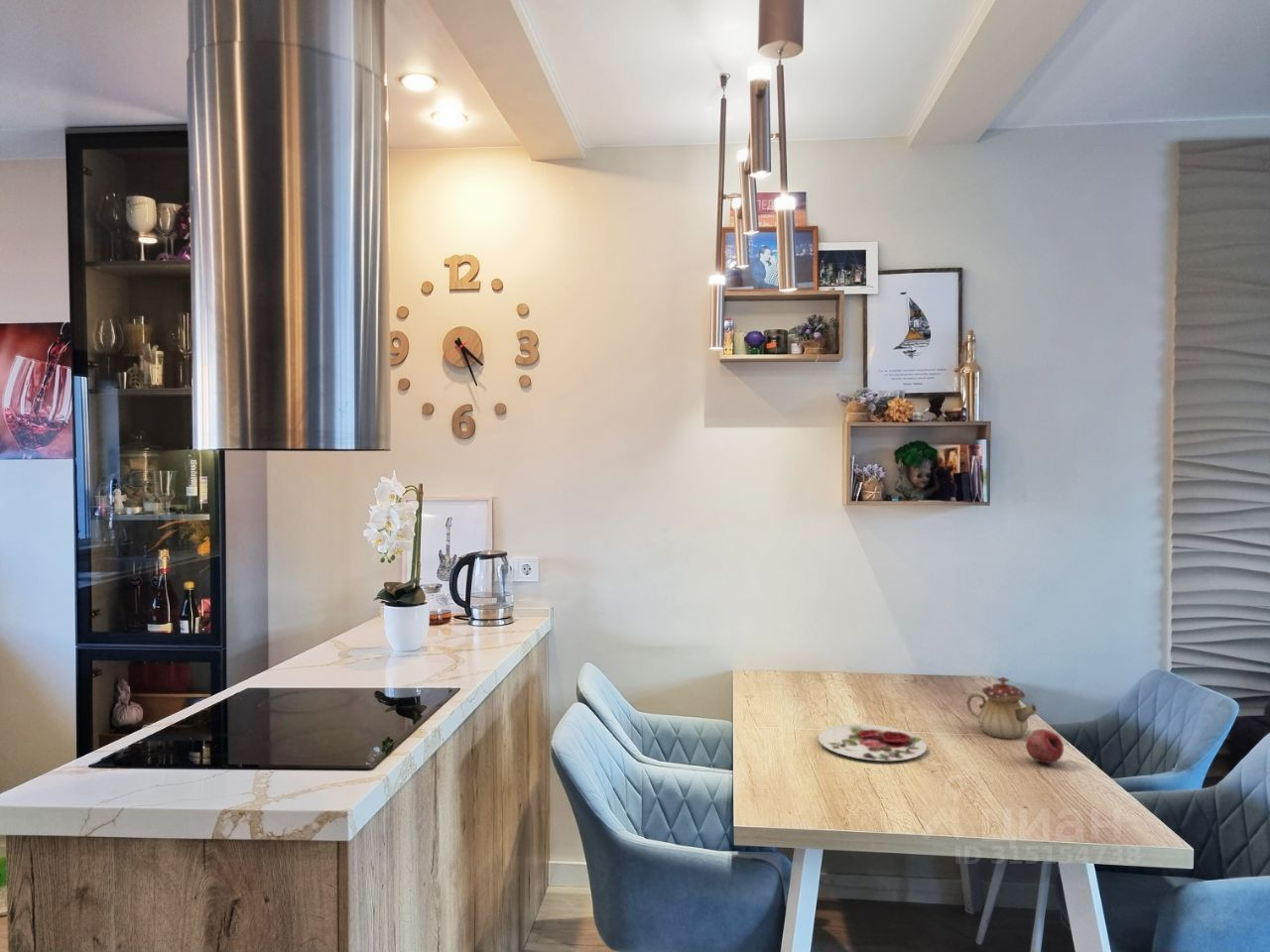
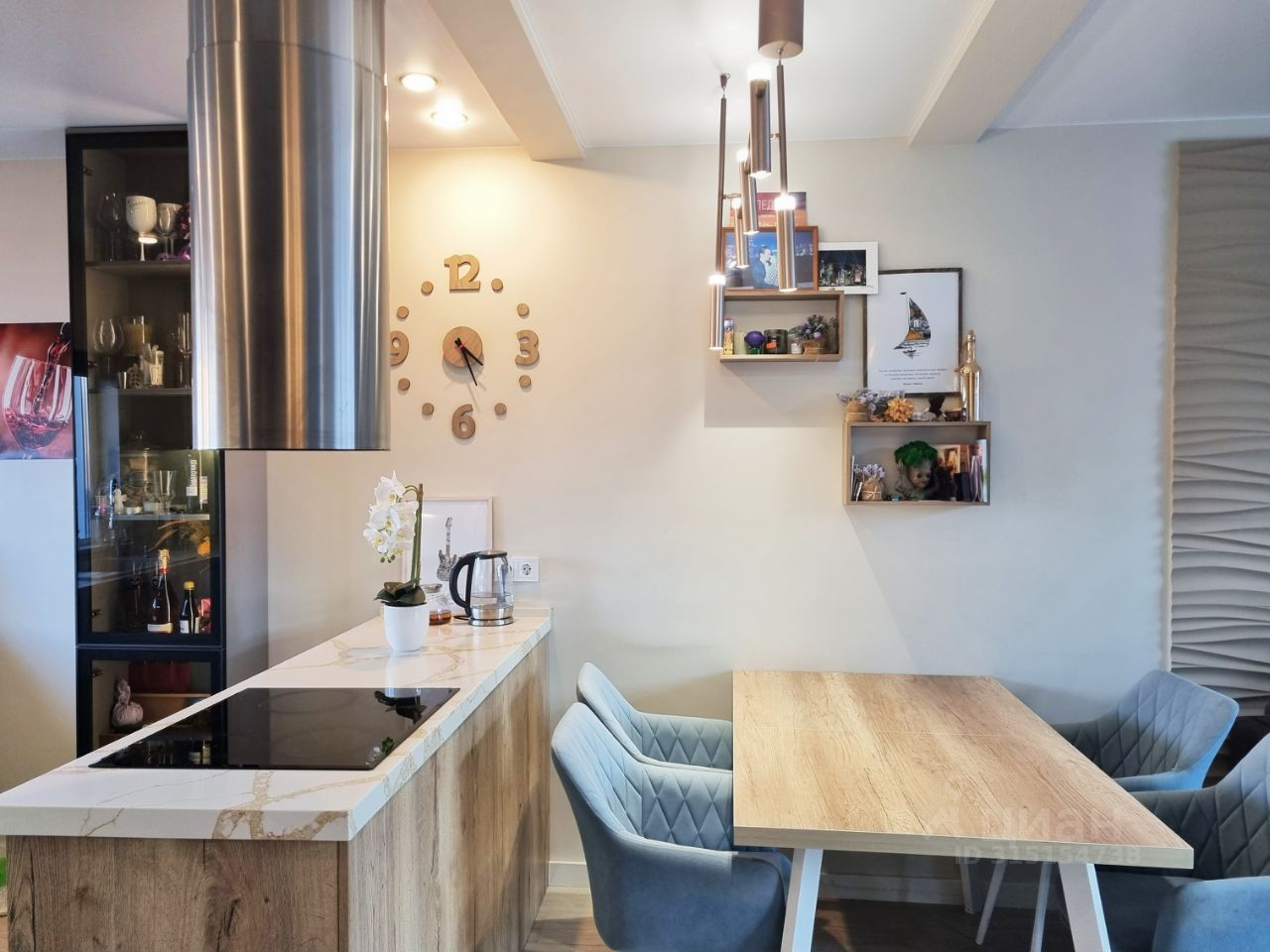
- plate (871, 740)
- fruit (1044, 746)
- teapot (999, 704)
